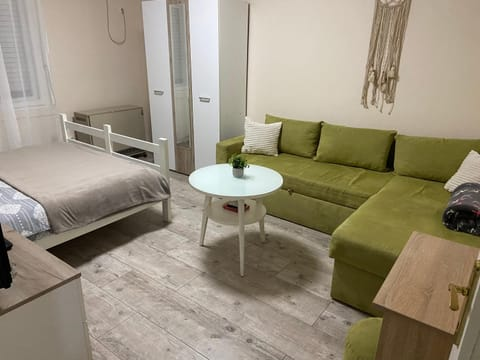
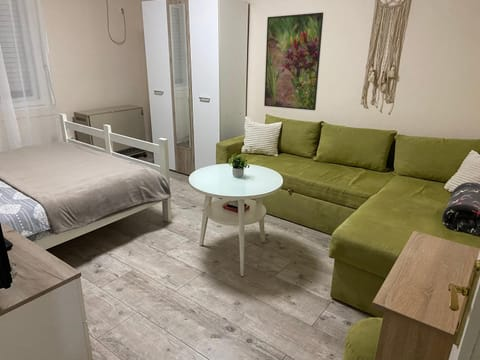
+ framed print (291, 63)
